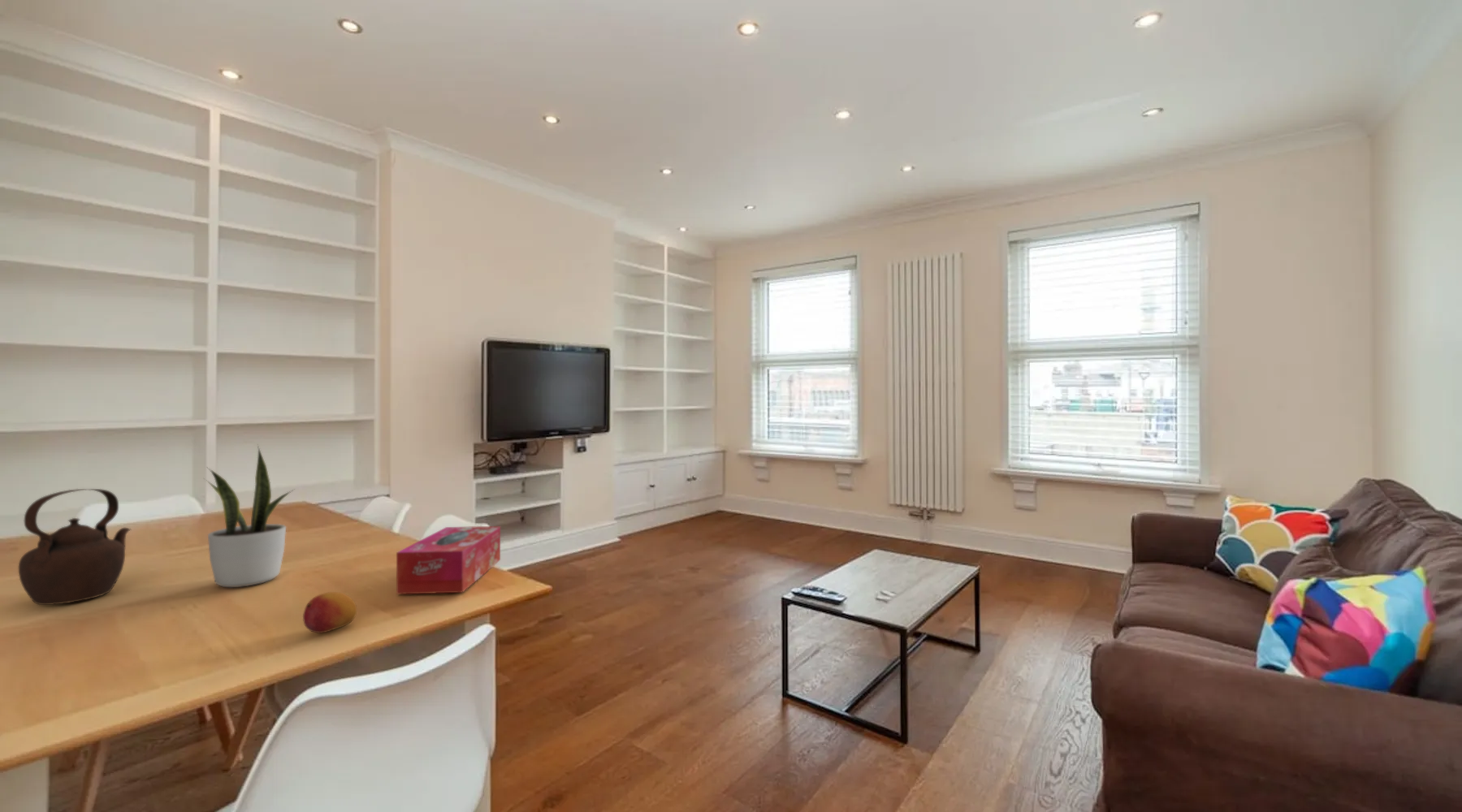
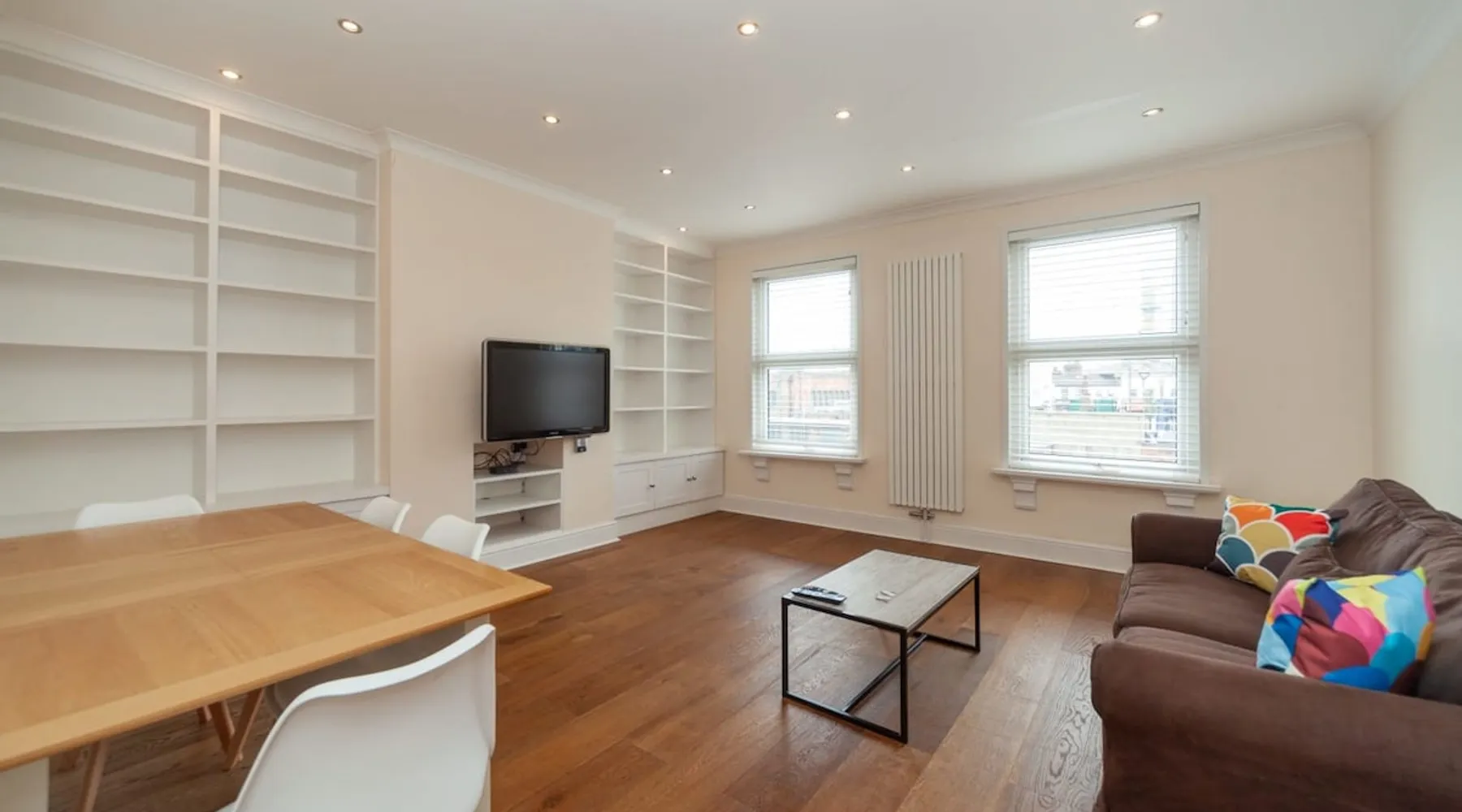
- fruit (331, 611)
- tissue box (453, 556)
- teapot (84, 541)
- potted plant (242, 515)
